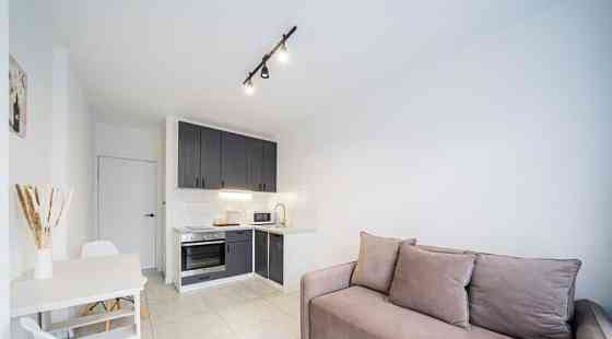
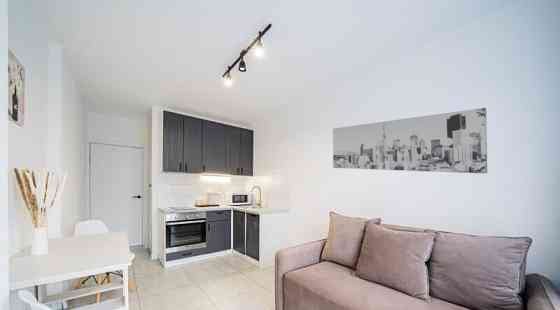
+ wall art (390, 145)
